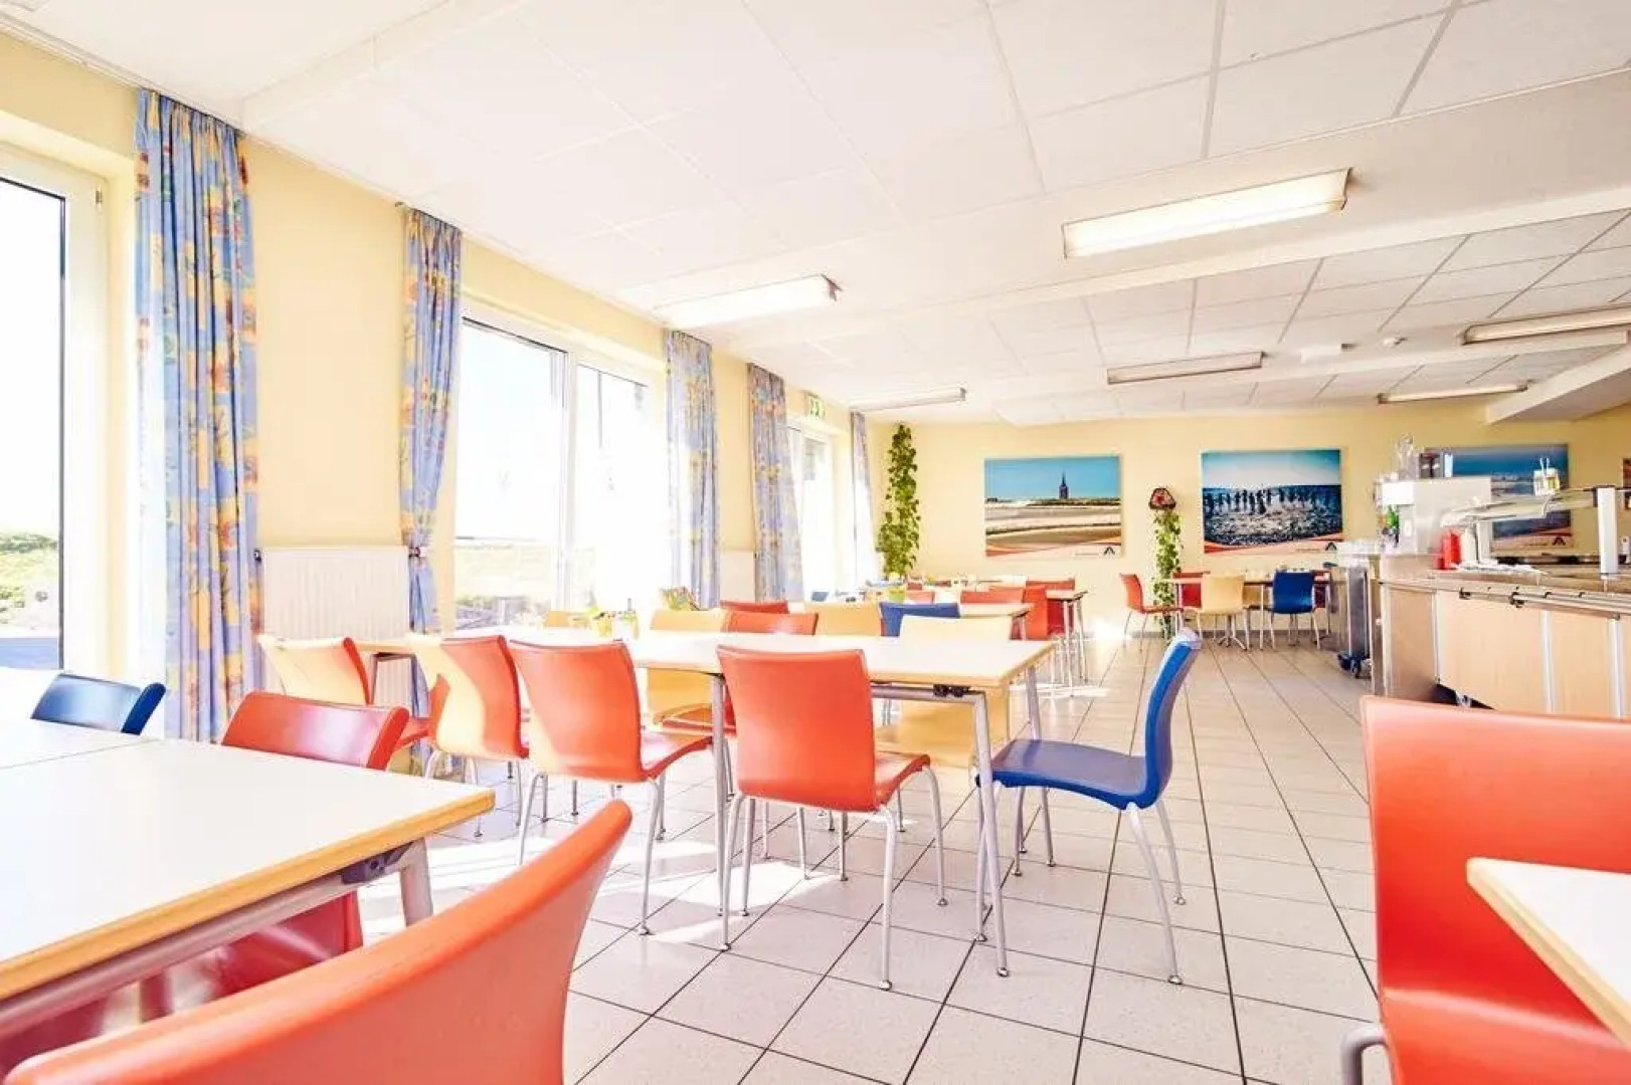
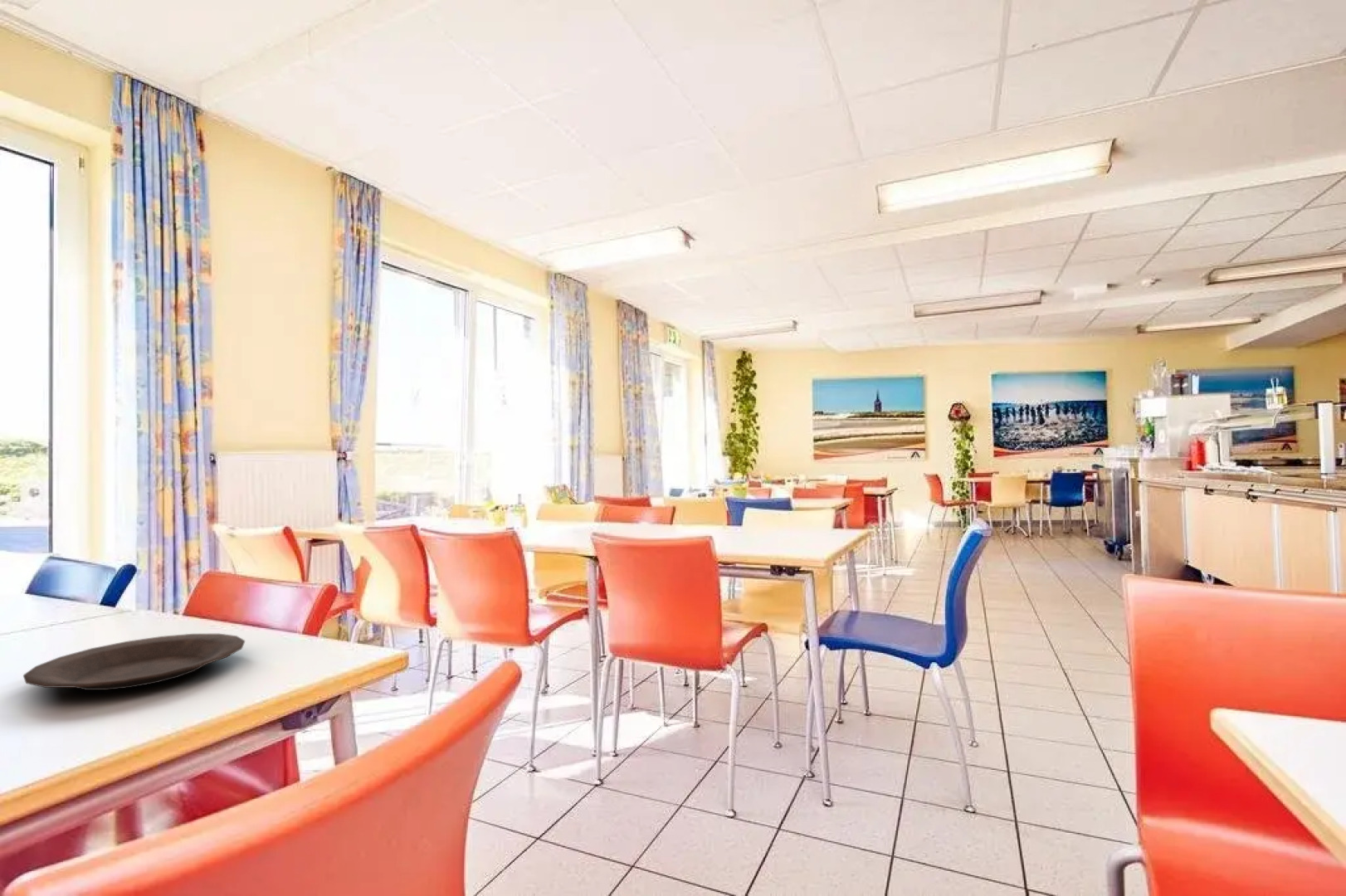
+ plate (143, 664)
